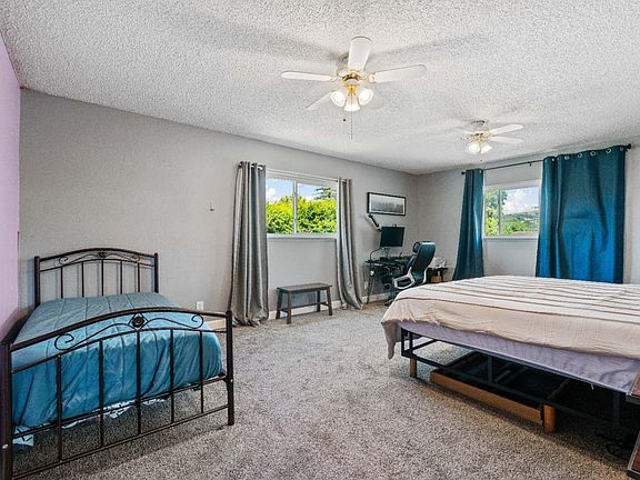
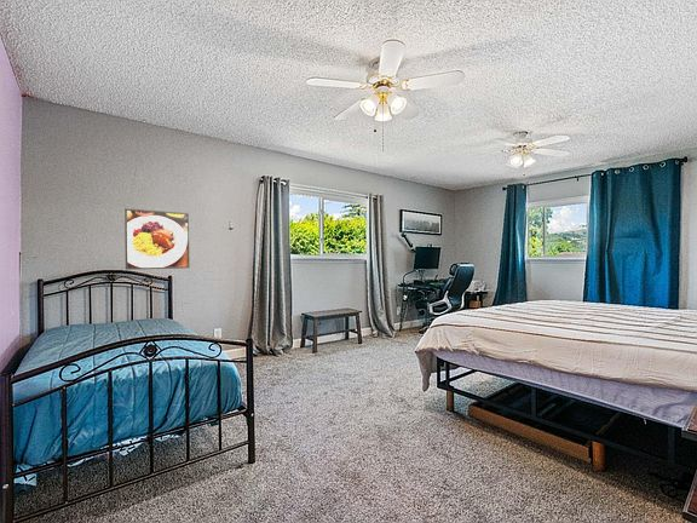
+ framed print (159, 240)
